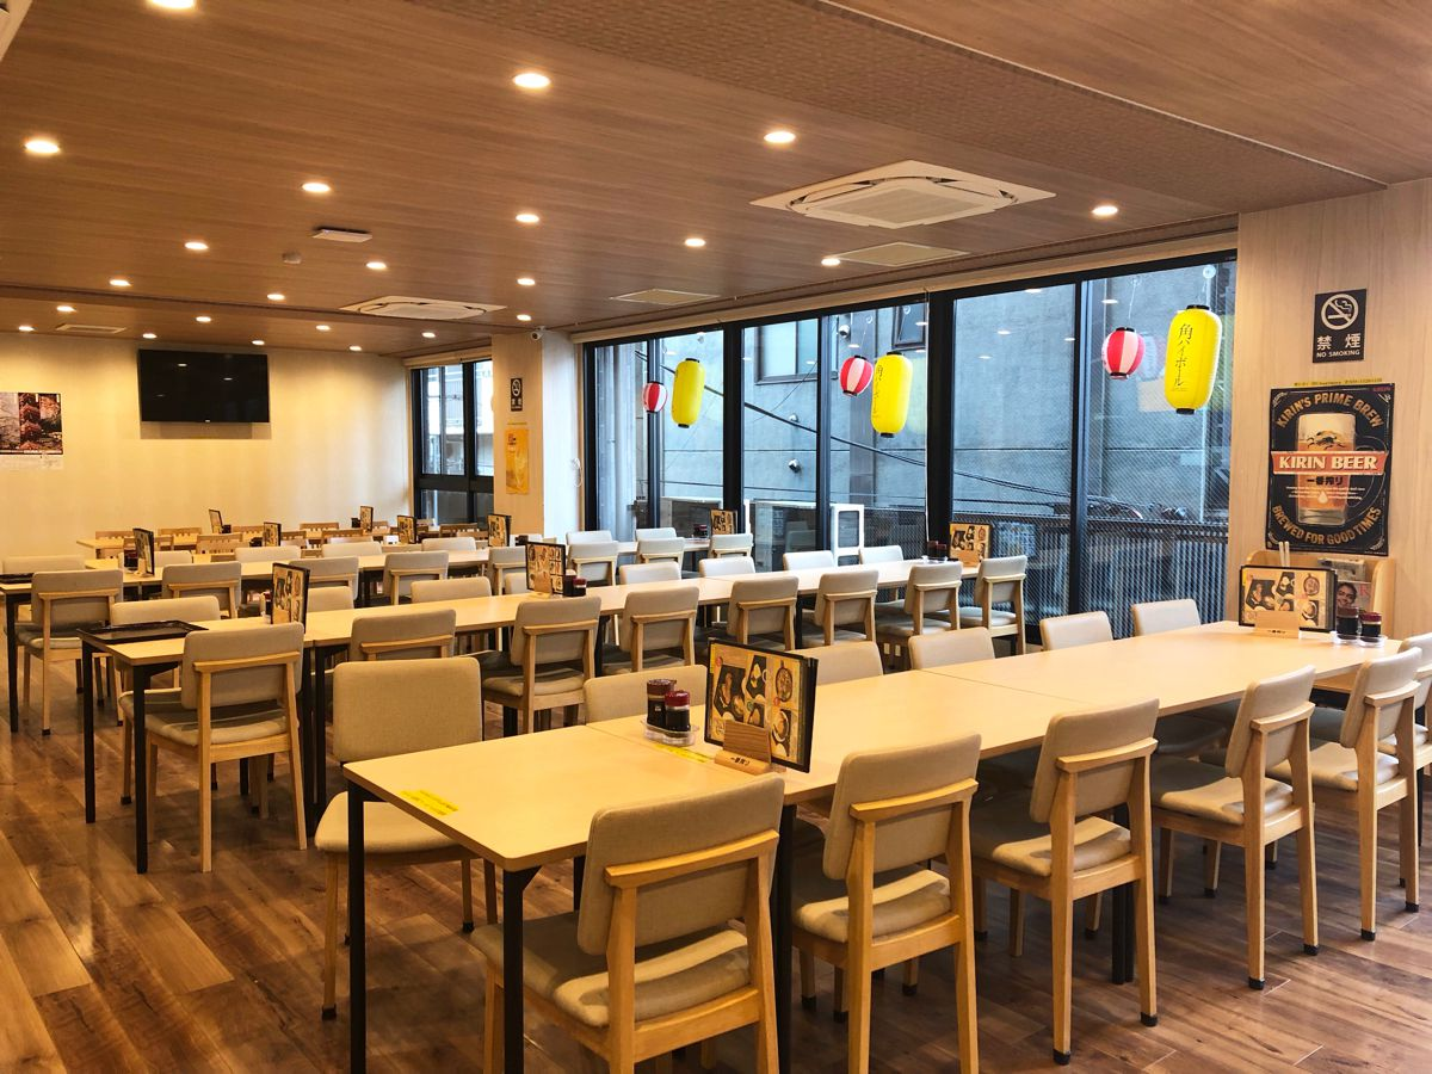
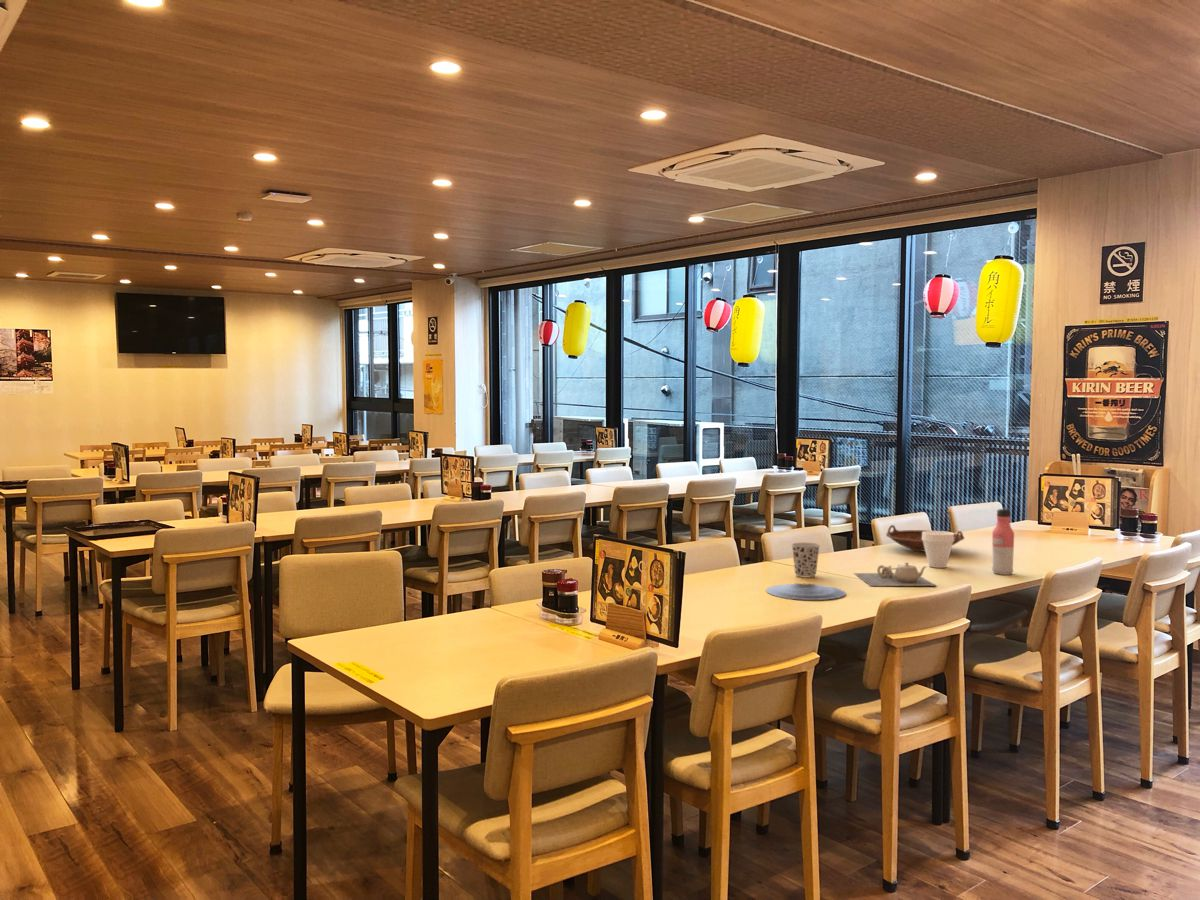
+ bowl (922, 540)
+ cup (805, 560)
+ water bottle (1003, 541)
+ teapot (893, 568)
+ plate (805, 589)
+ cup (937, 549)
